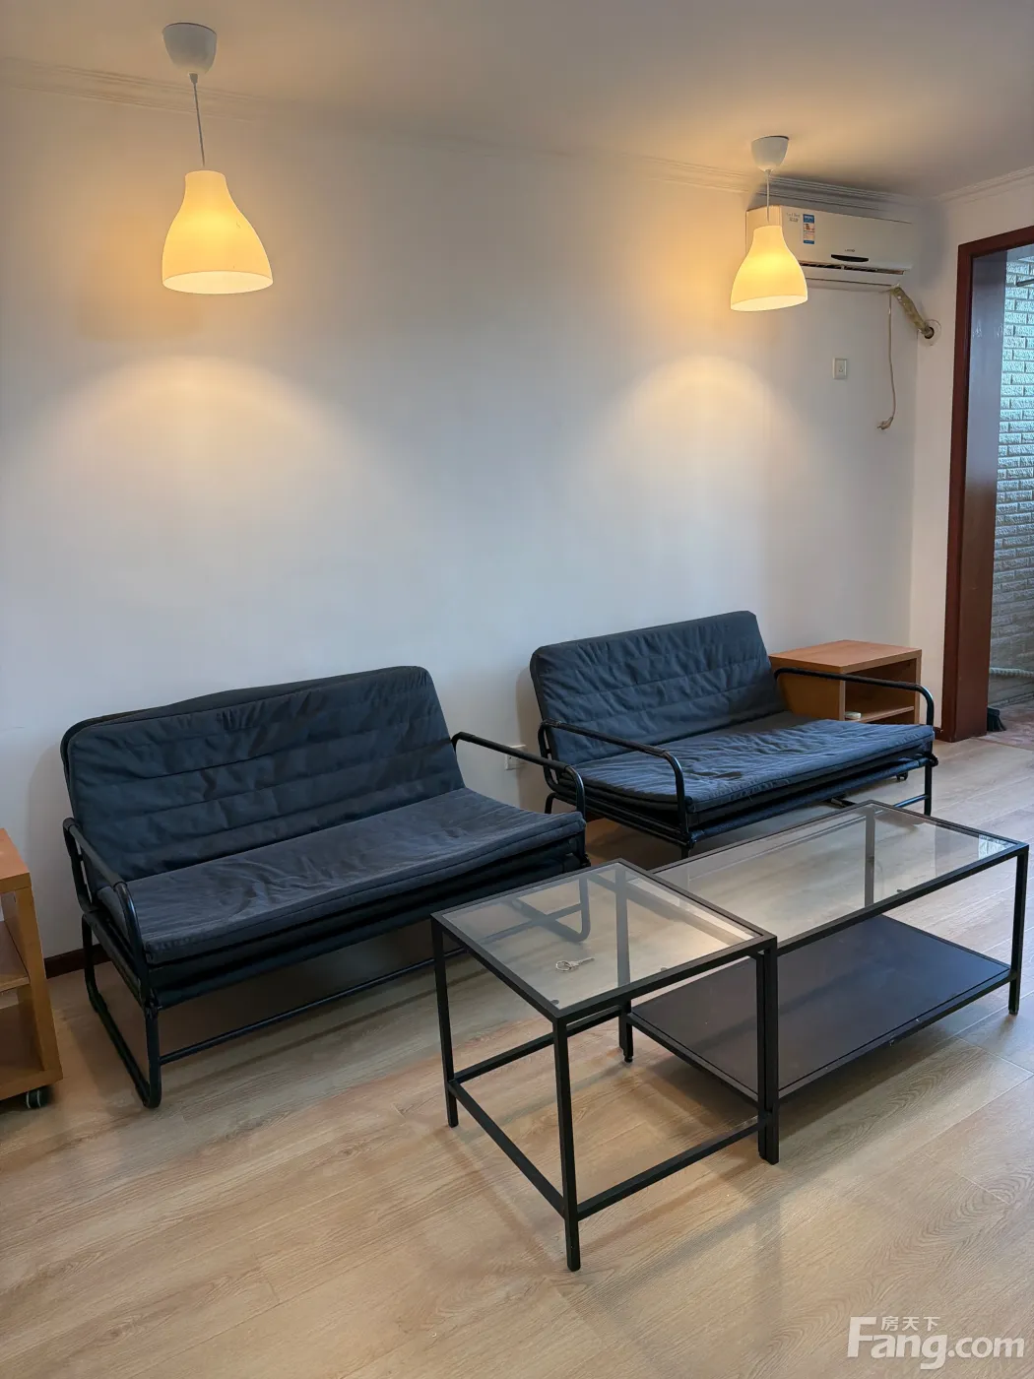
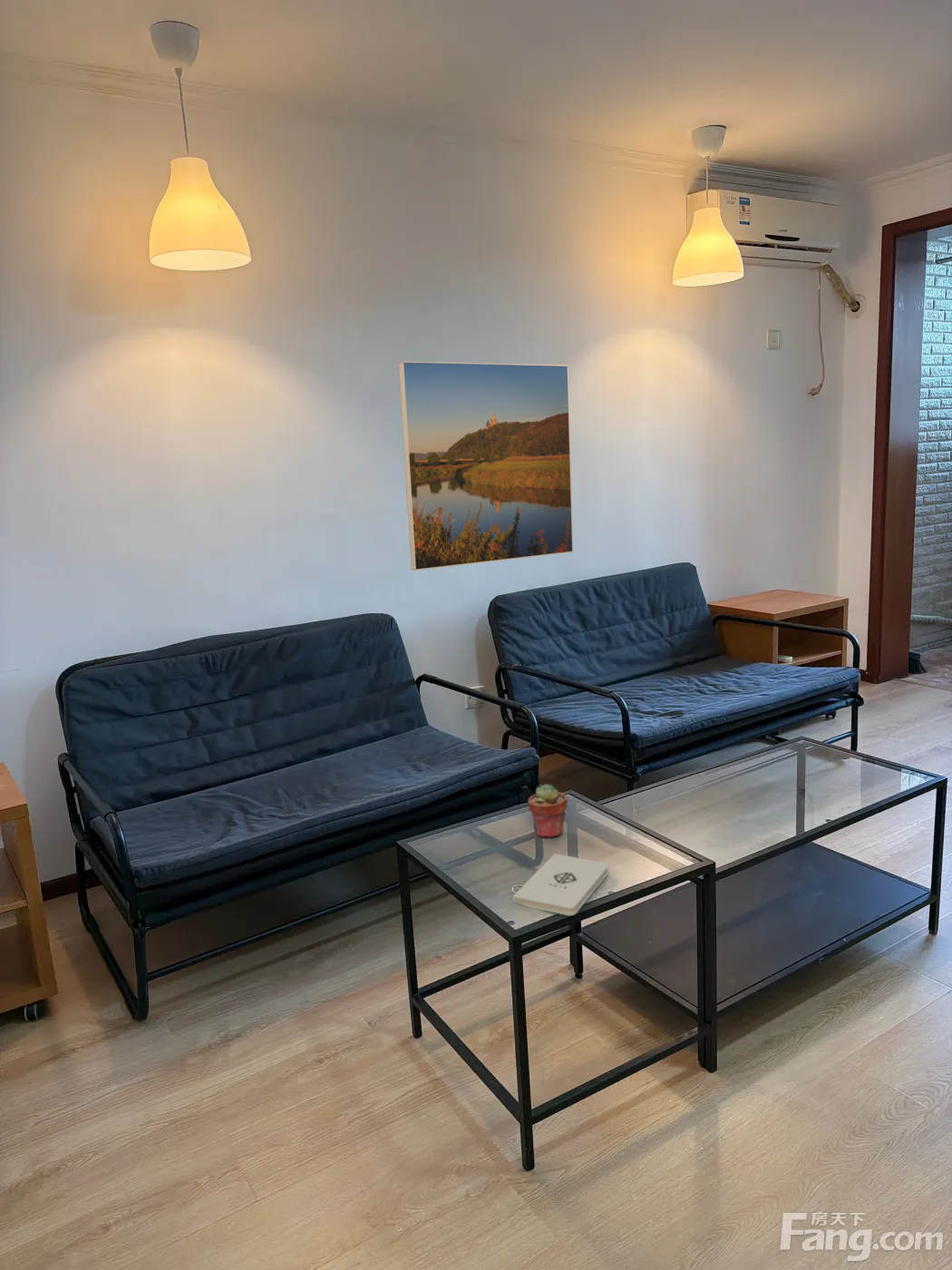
+ potted succulent (548, 808)
+ notepad (563, 883)
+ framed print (491, 464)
